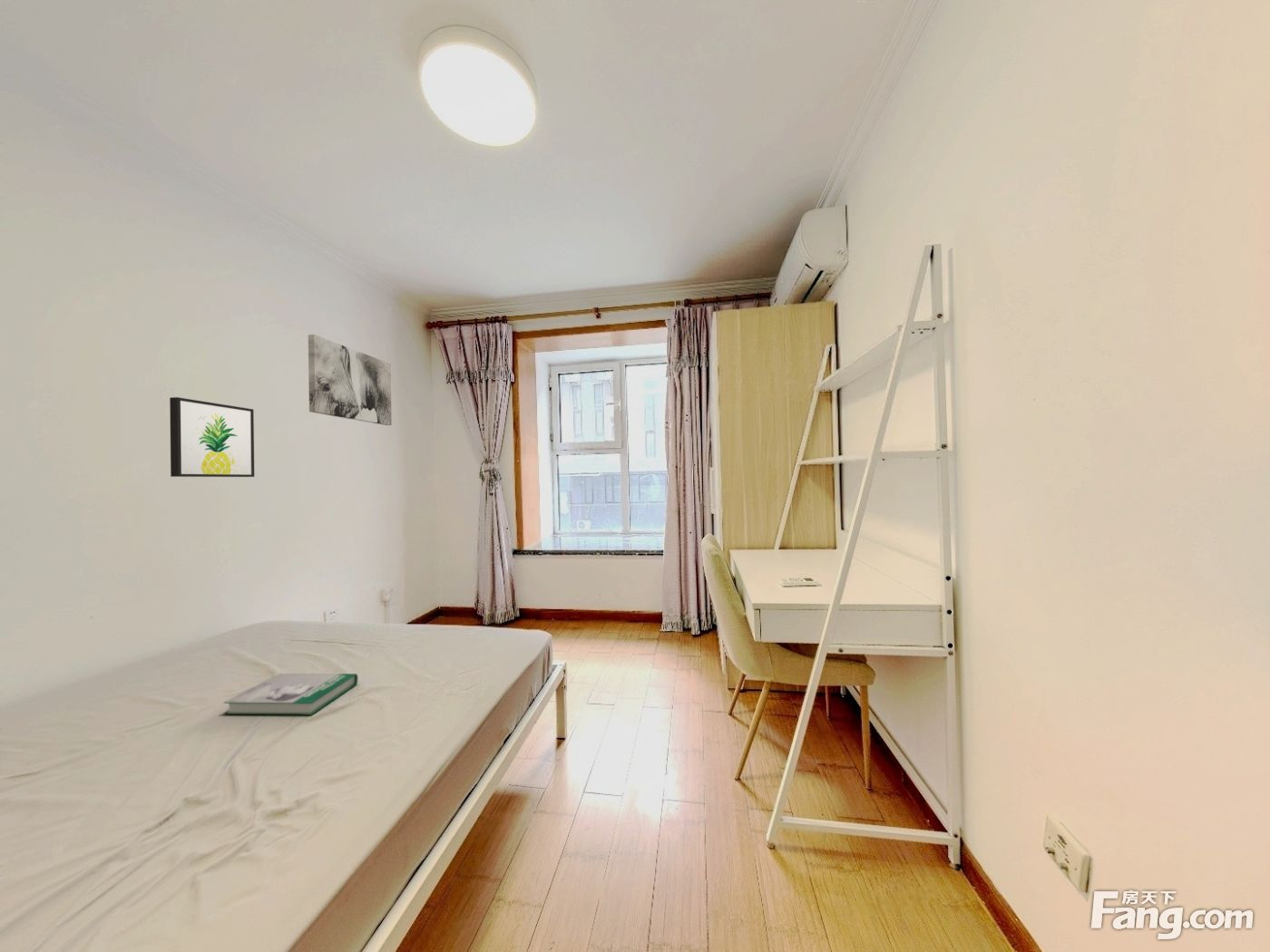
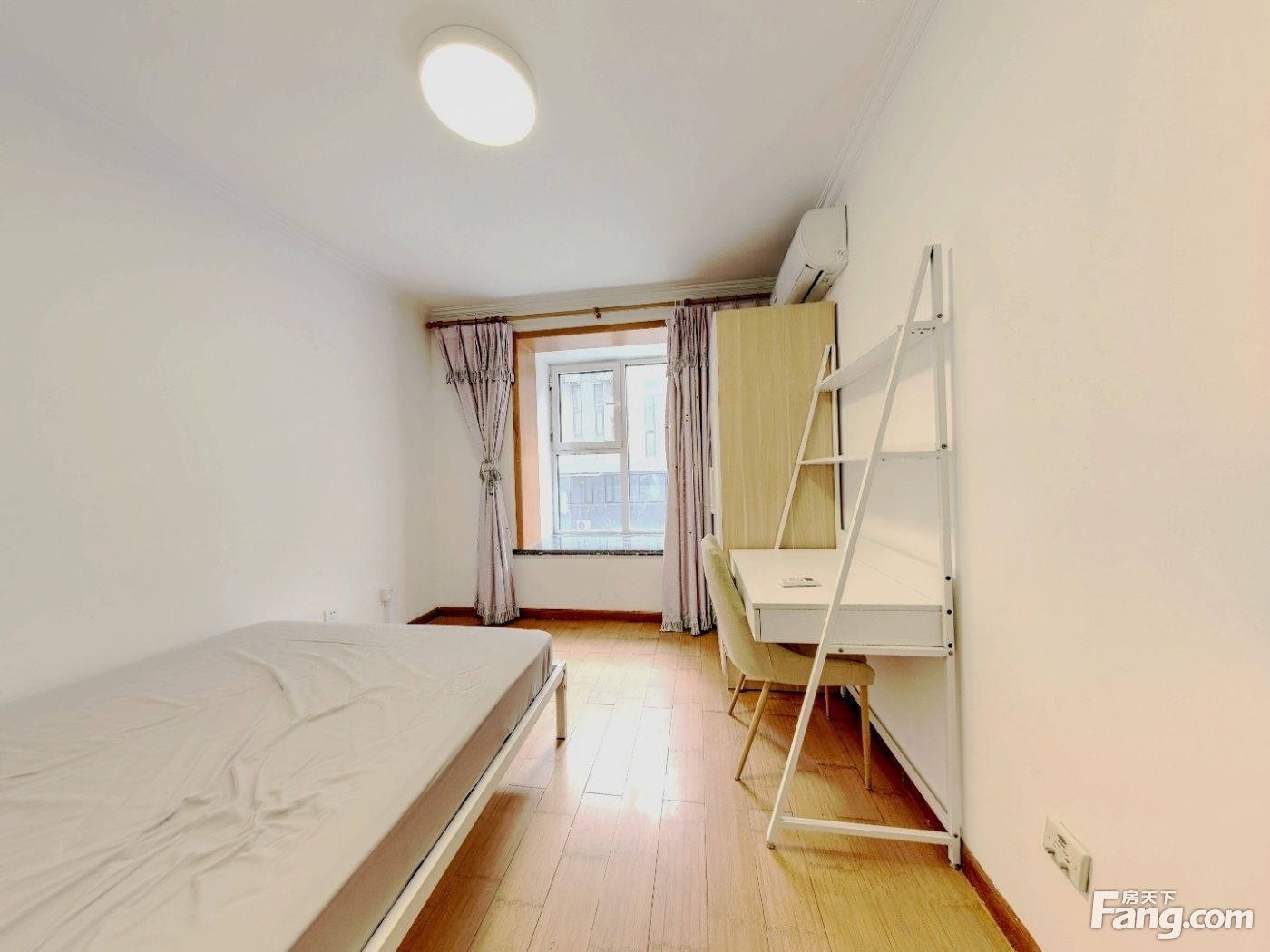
- wall art (354, 384)
- book (295, 692)
- wall art (215, 440)
